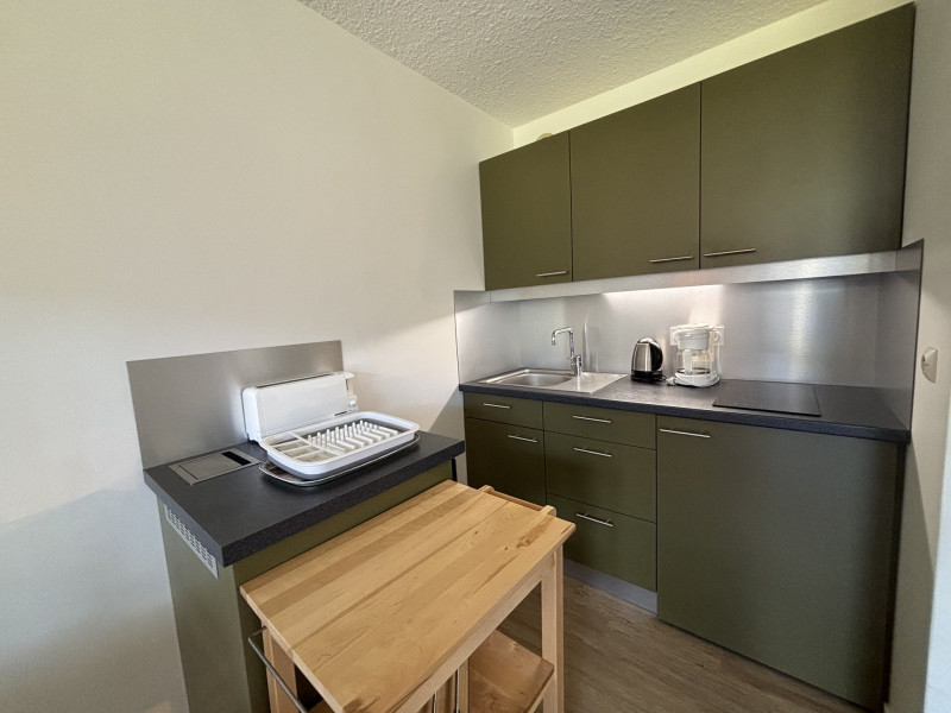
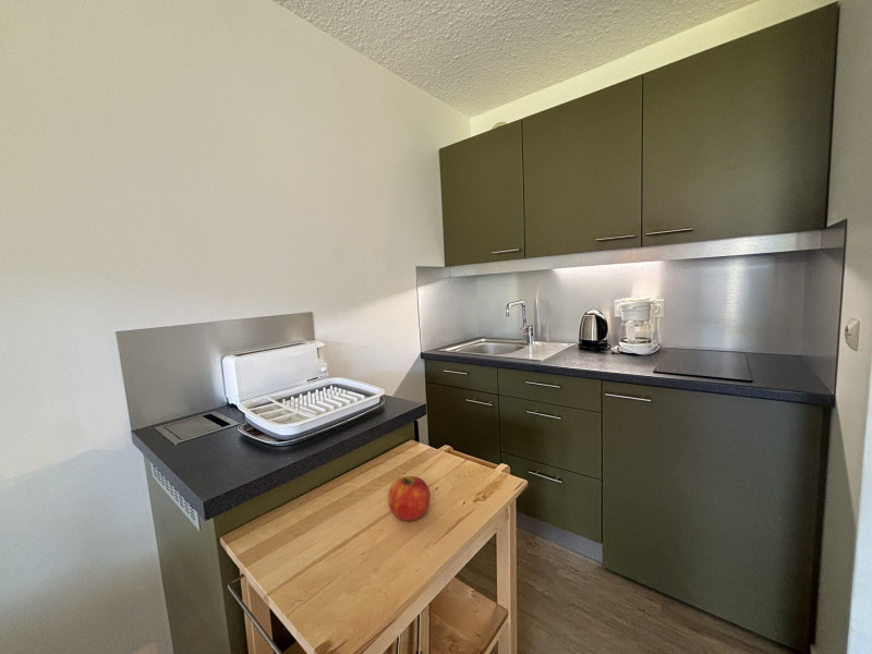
+ apple (409, 495)
